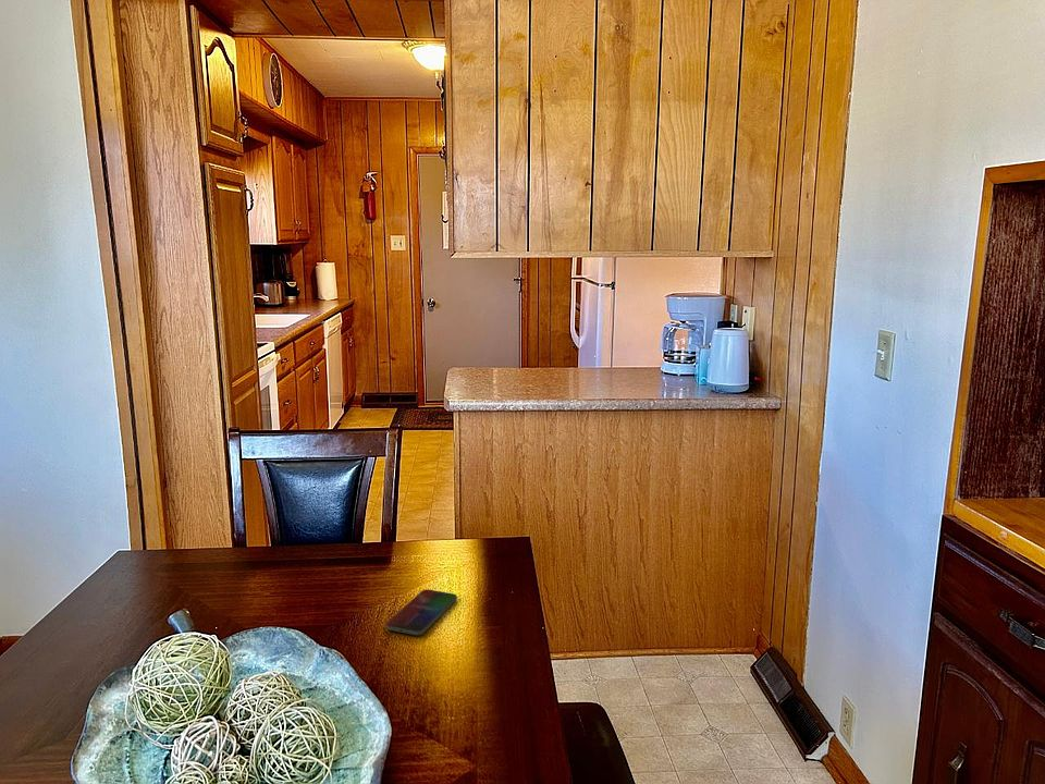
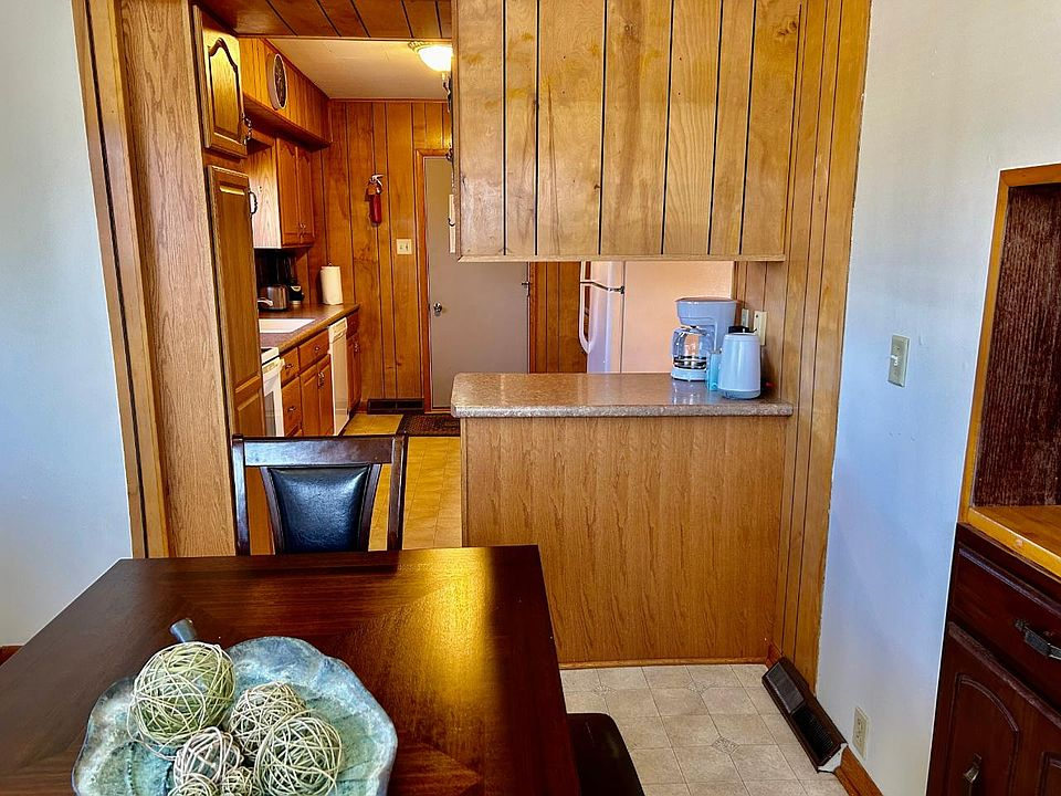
- smartphone (422, 611)
